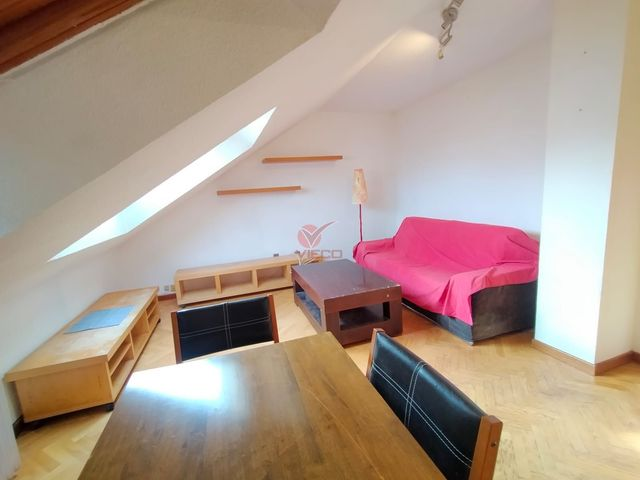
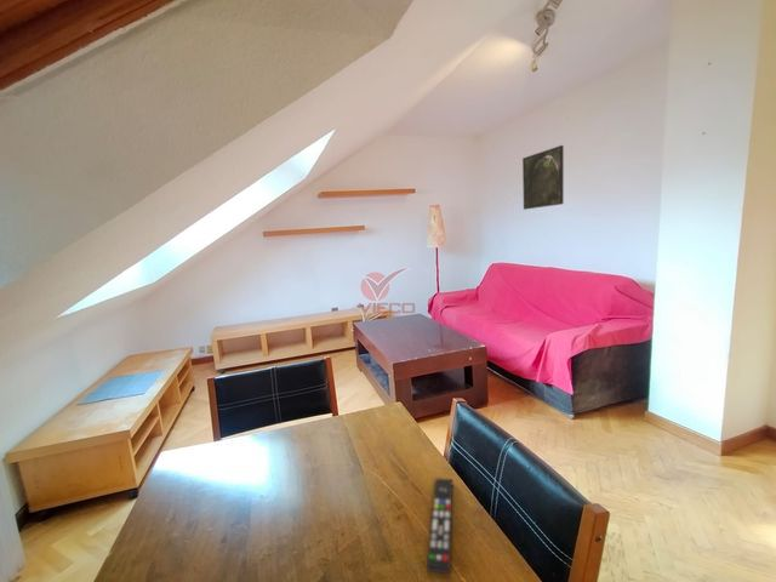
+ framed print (541, 179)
+ remote control (441, 518)
